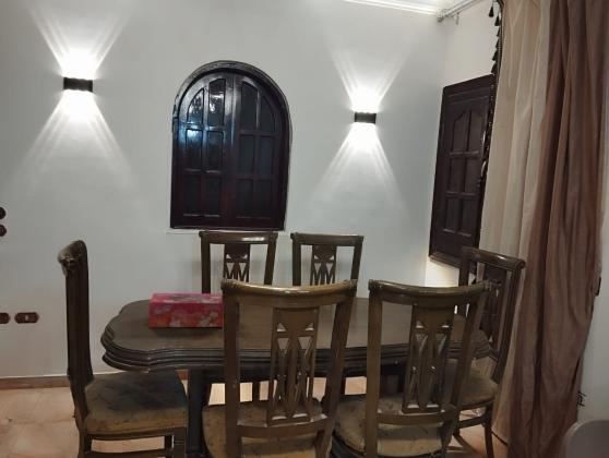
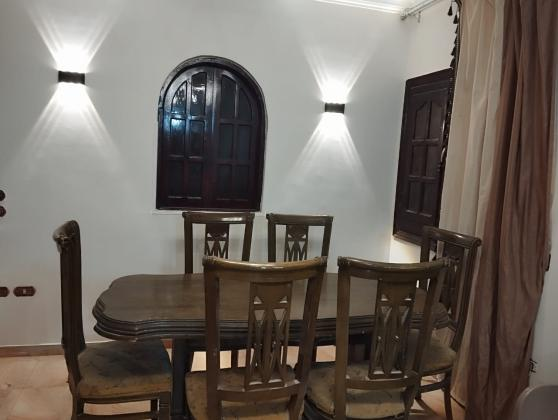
- tissue box (187, 310)
